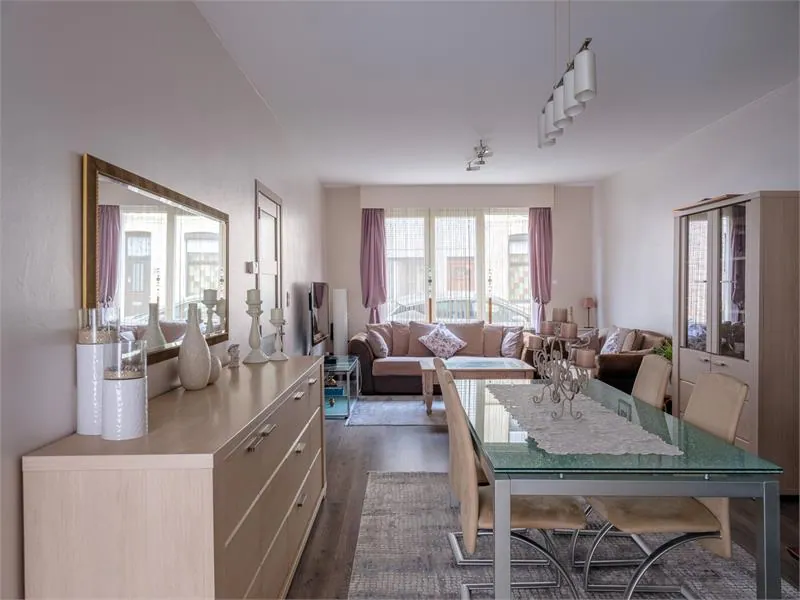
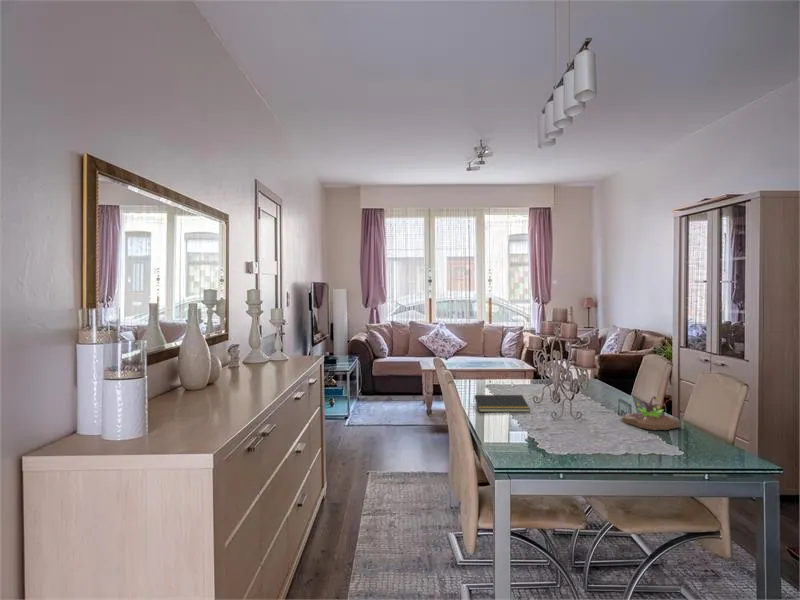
+ notepad (501, 403)
+ succulent planter (651, 410)
